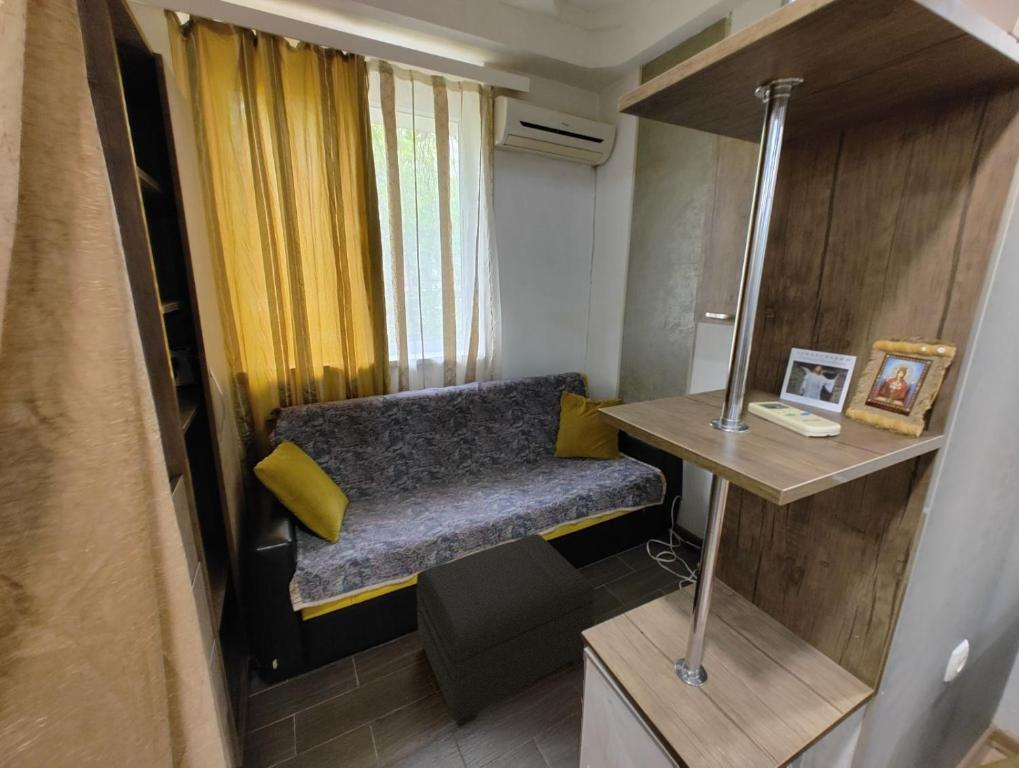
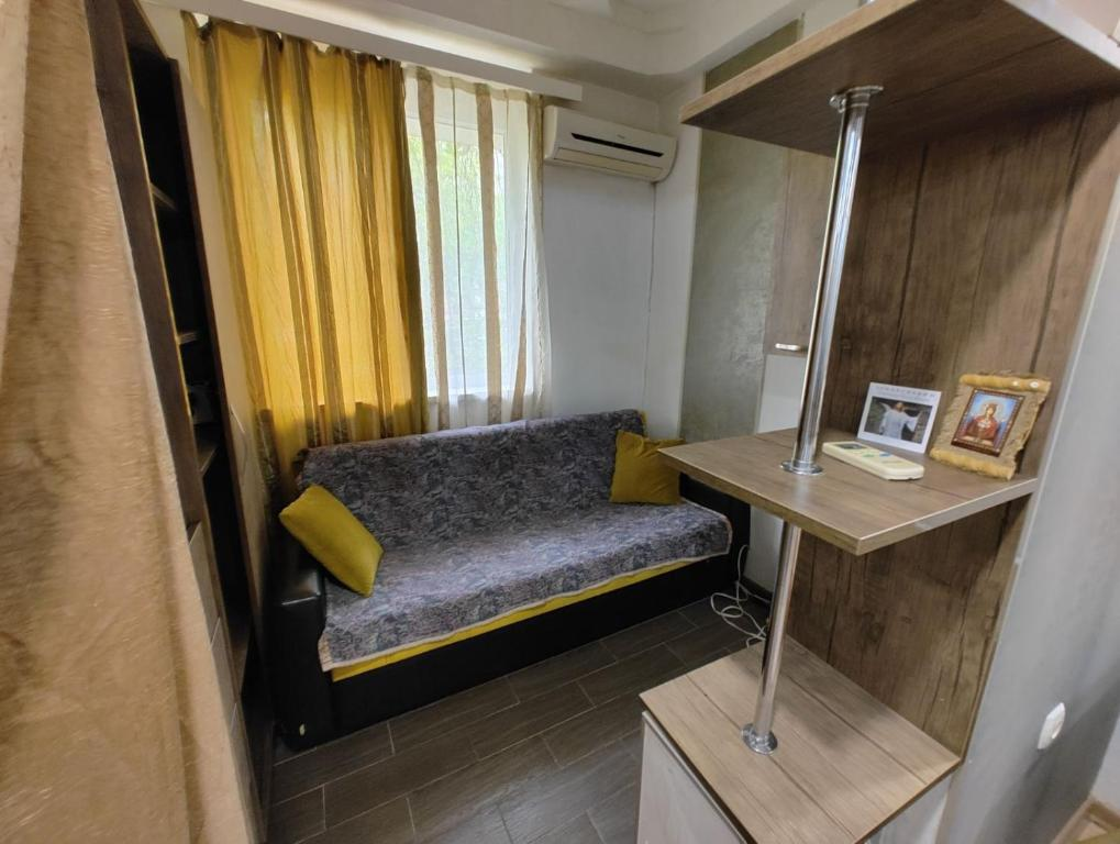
- footstool (503, 613)
